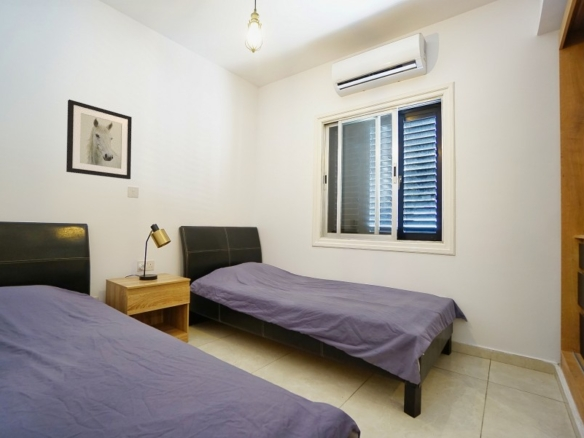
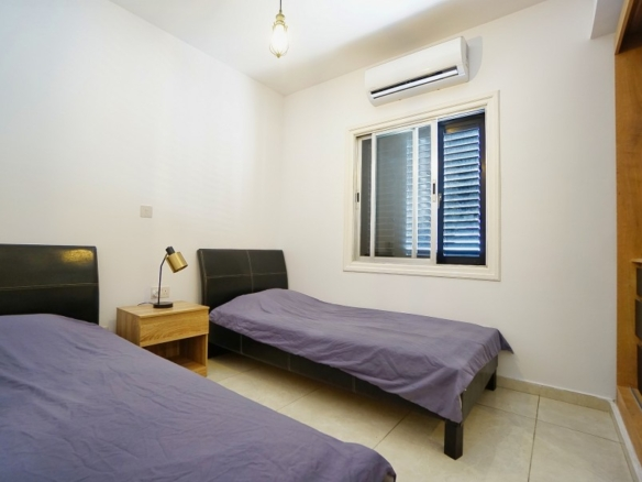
- wall art (101, 142)
